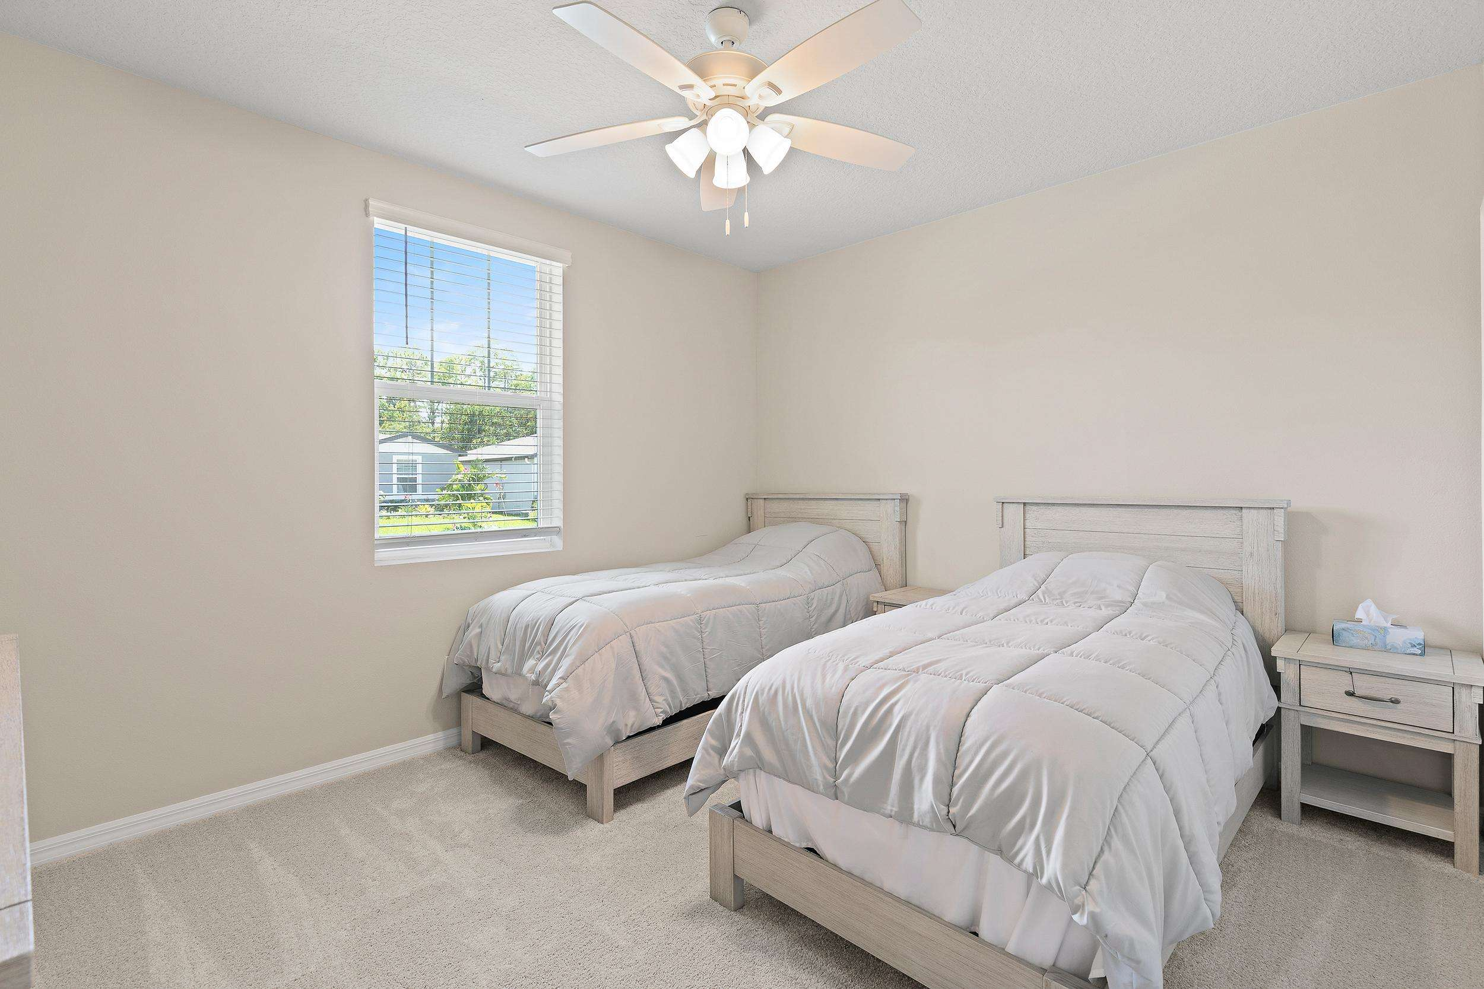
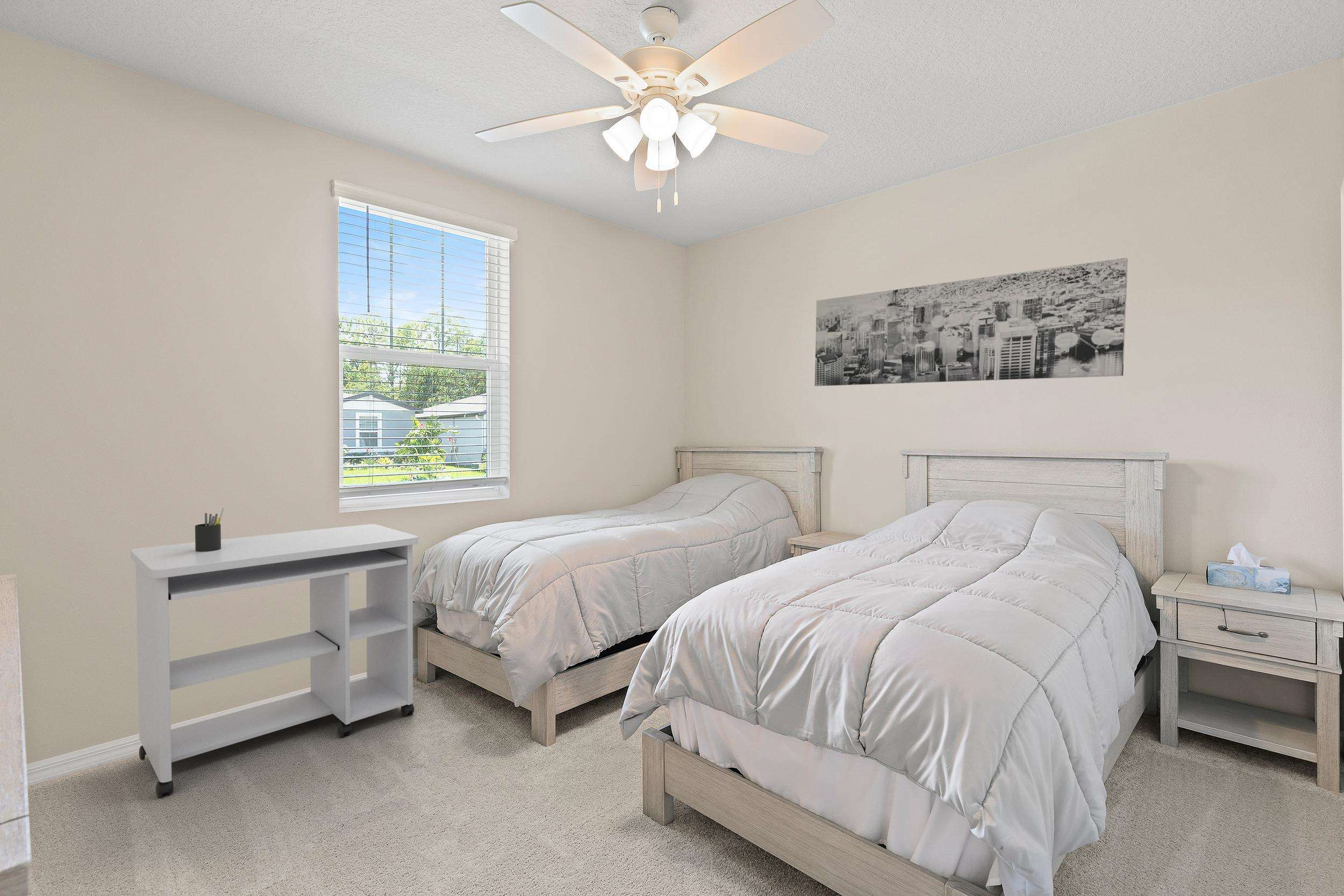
+ pen holder (210, 528)
+ desk (285, 639)
+ wall art (947, 332)
